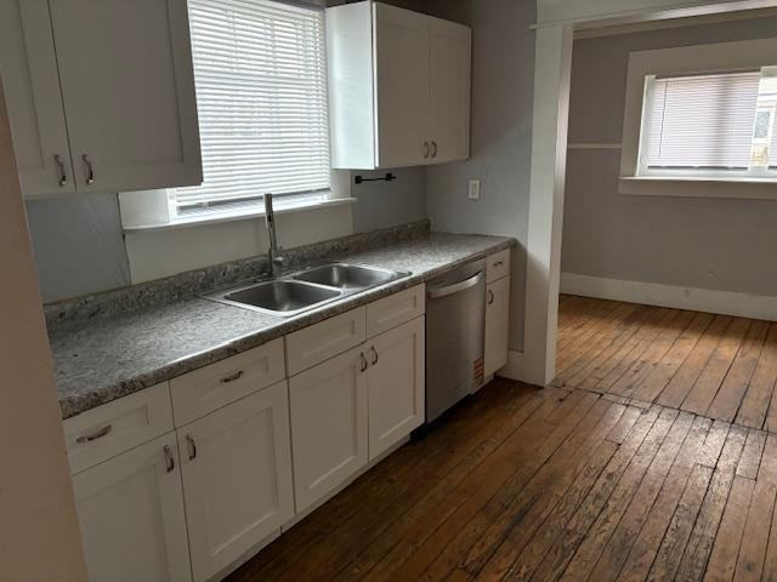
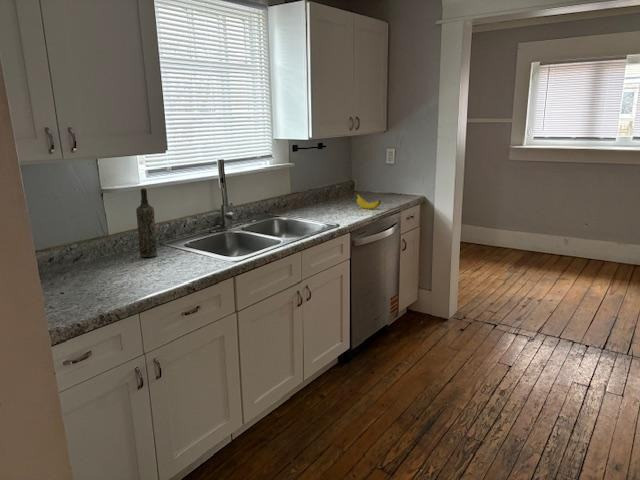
+ banana (366, 202)
+ bottle (146, 222)
